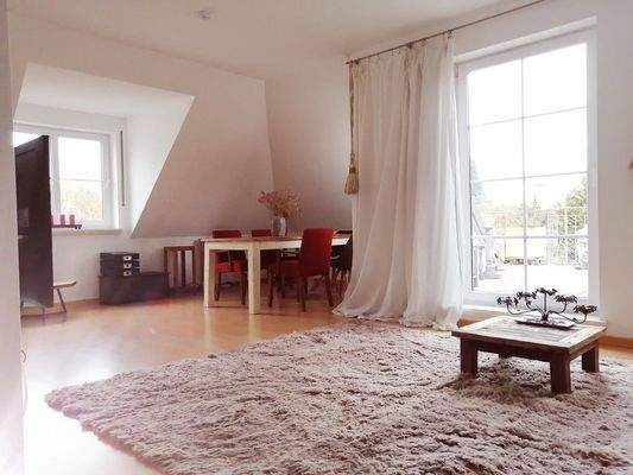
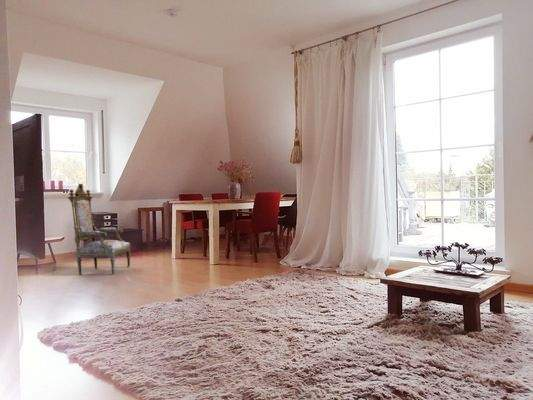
+ armchair (100, 228)
